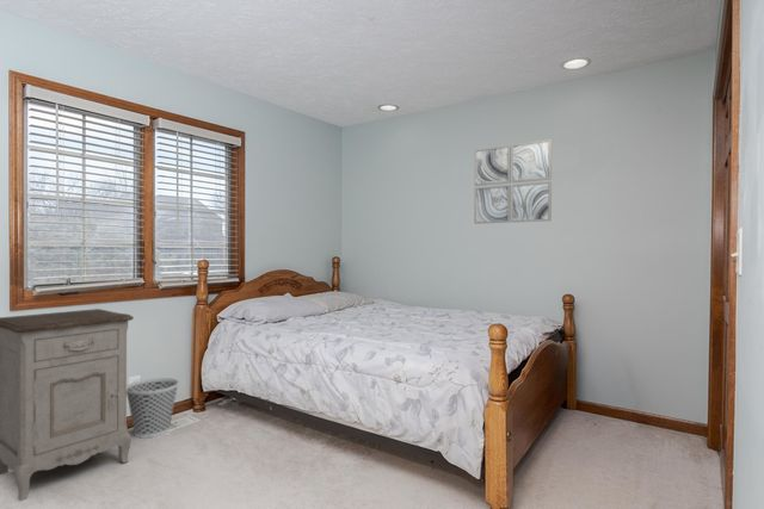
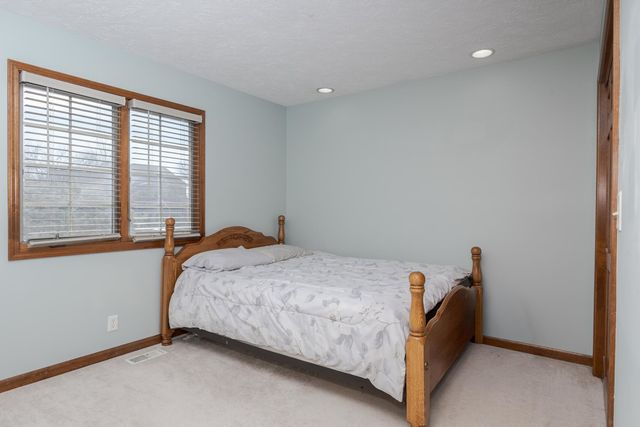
- wastebasket (152, 408)
- nightstand (66, 393)
- wall art (510, 182)
